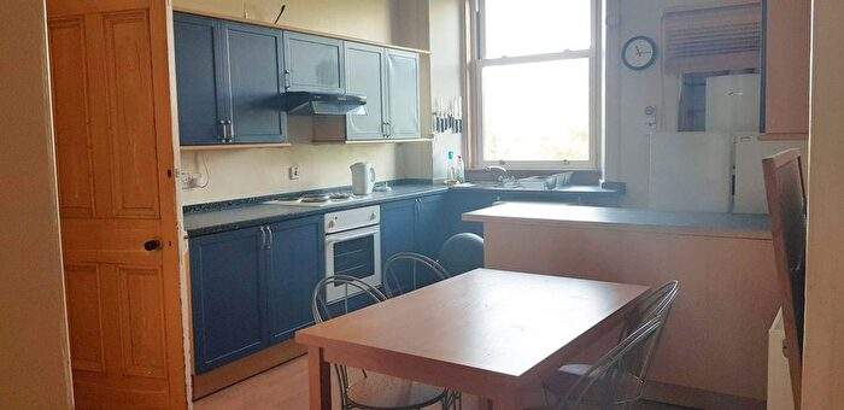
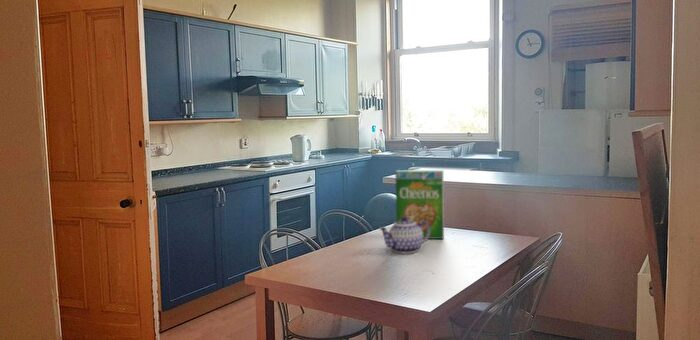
+ teapot (405, 233)
+ cereal box (419, 203)
